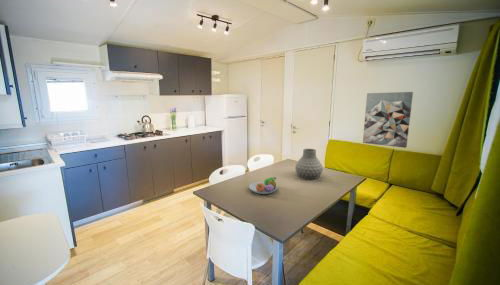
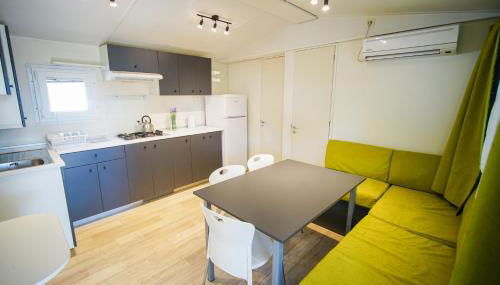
- fruit bowl (264, 183)
- vase (309, 163)
- wall art (386, 119)
